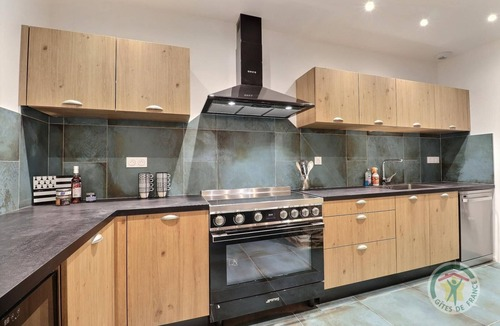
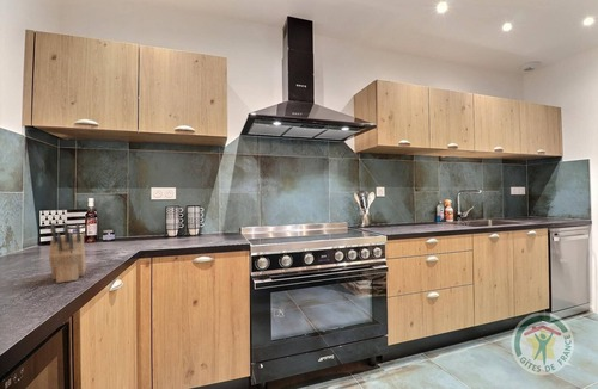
+ knife block (68, 248)
